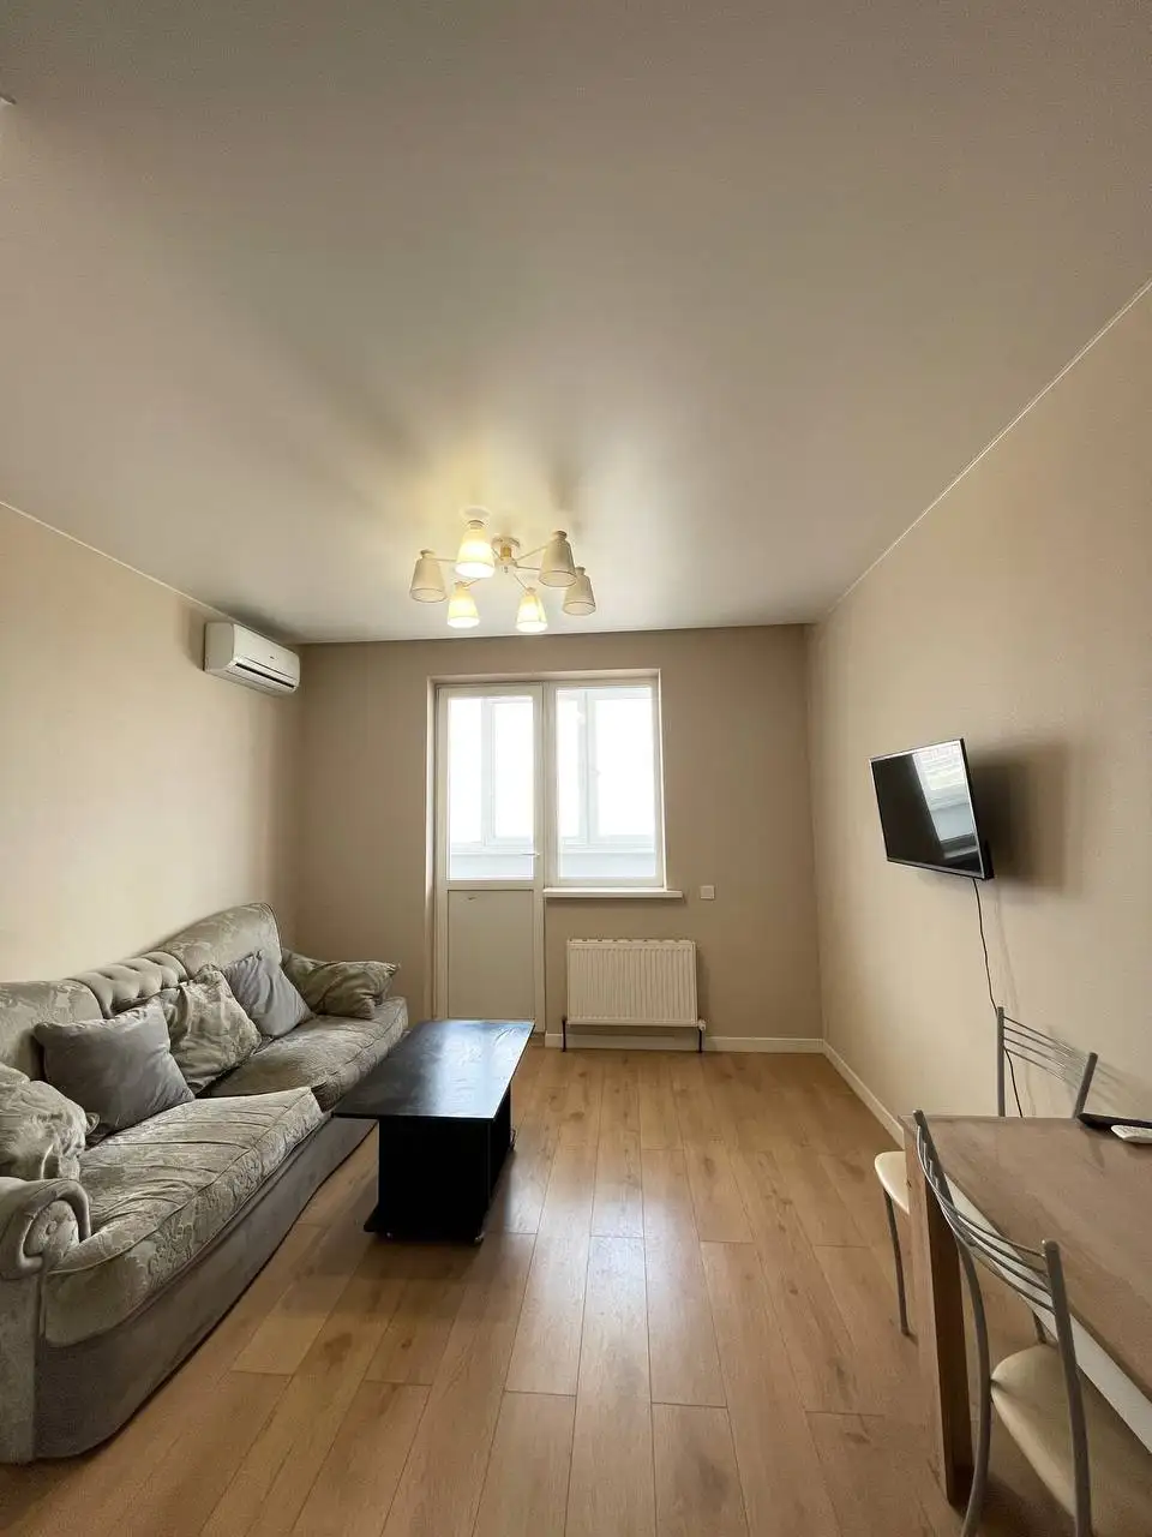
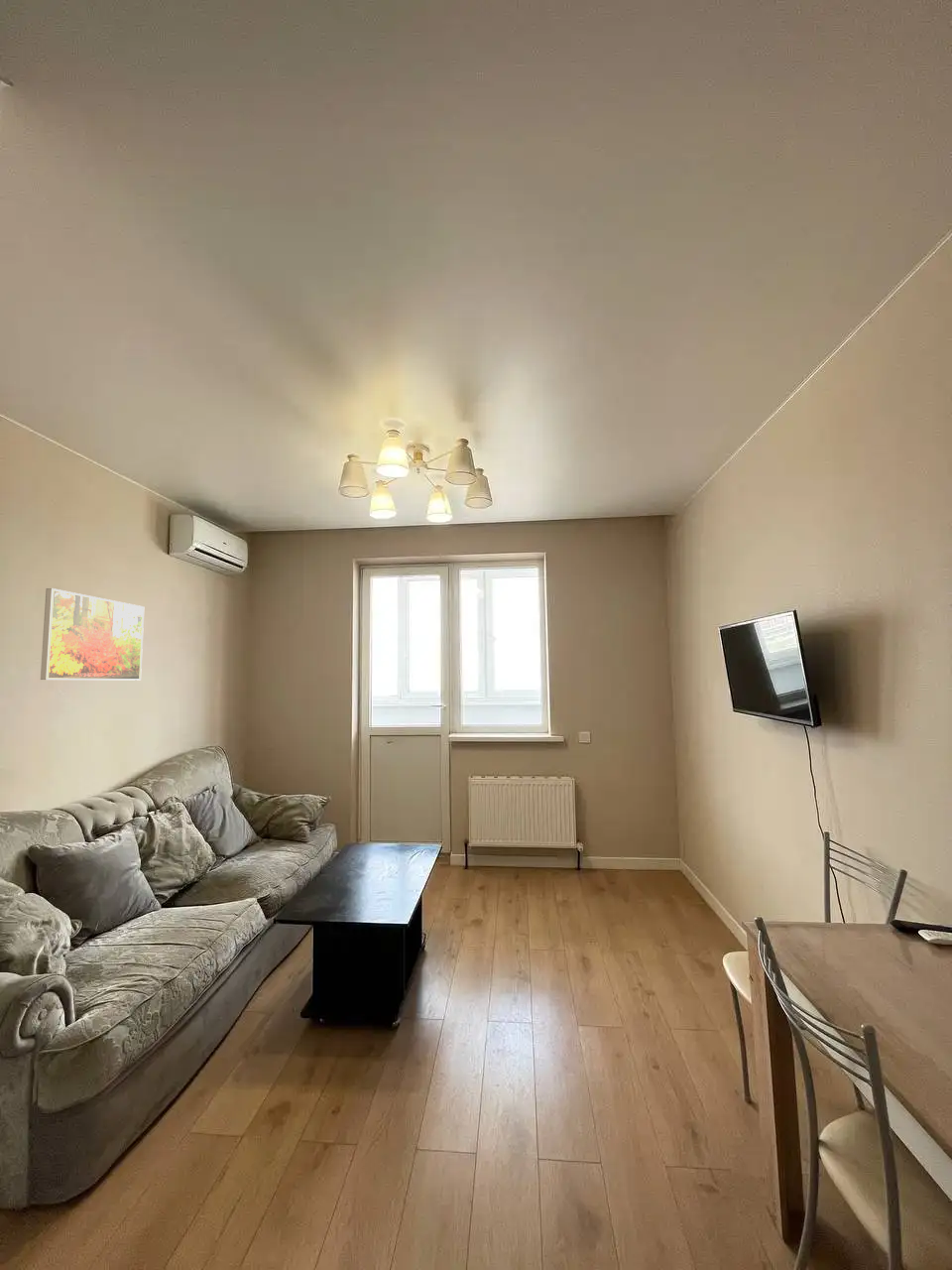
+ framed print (98, 639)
